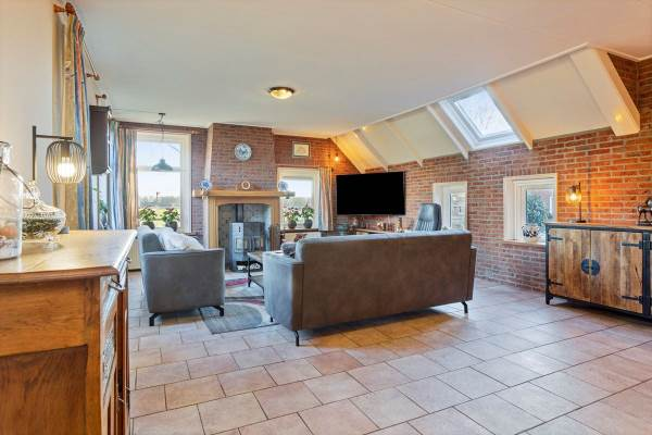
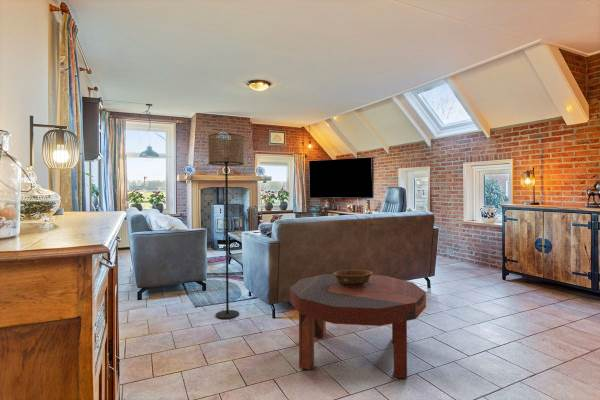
+ decorative bowl (352, 277)
+ floor lamp (226, 225)
+ coffee table (357, 320)
